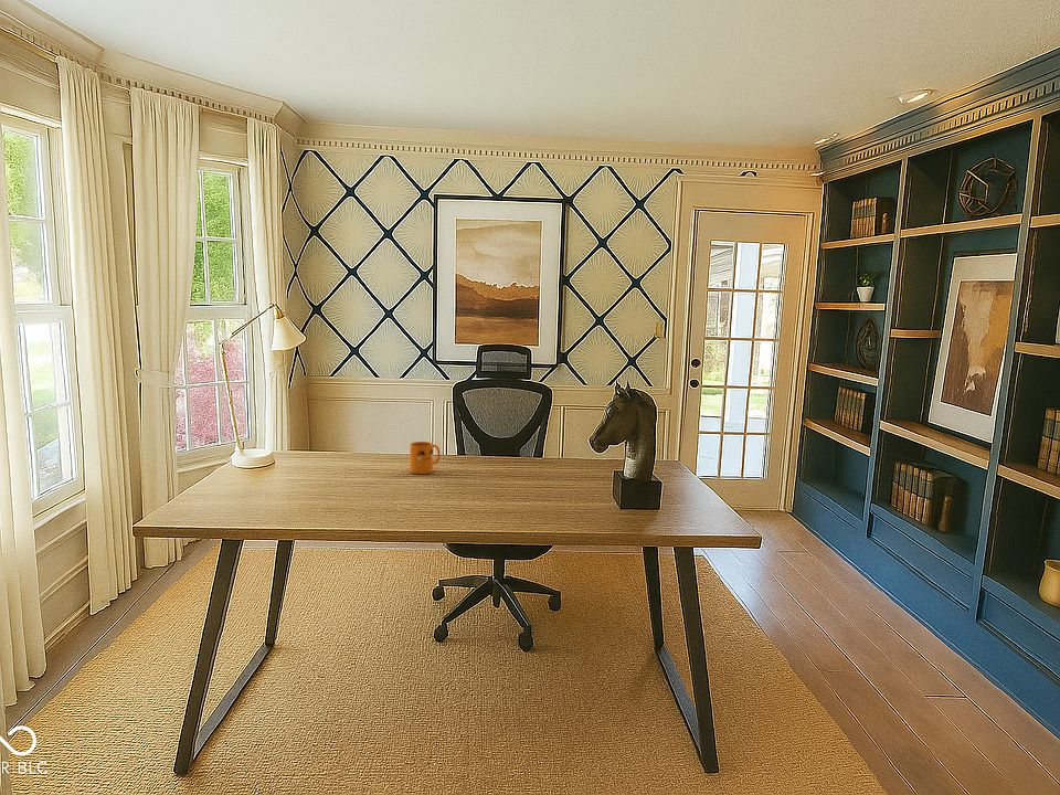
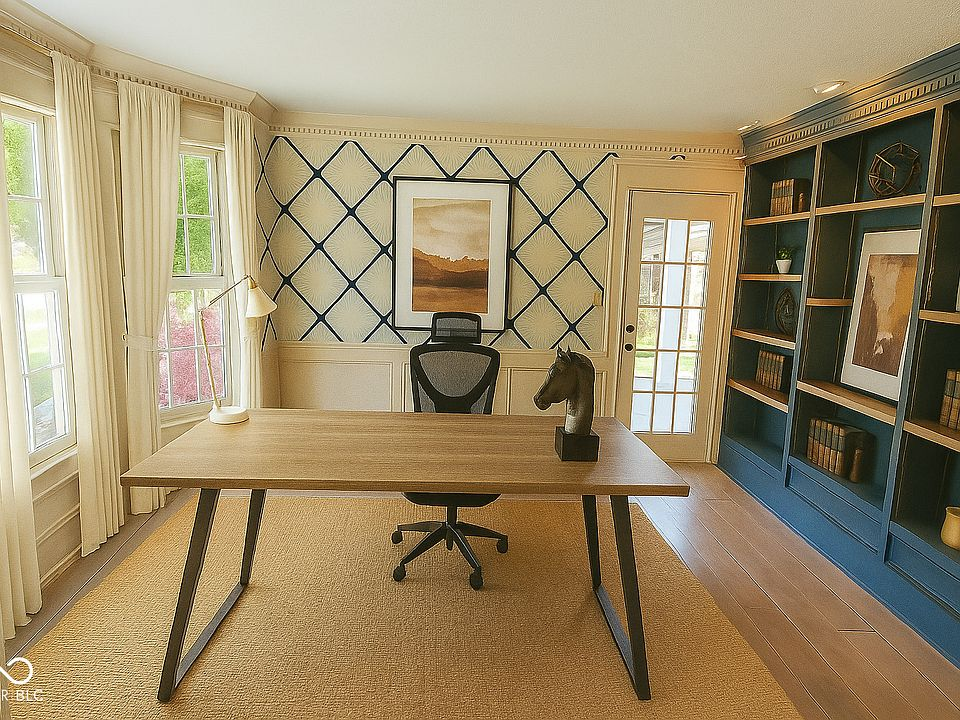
- mug (425, 456)
